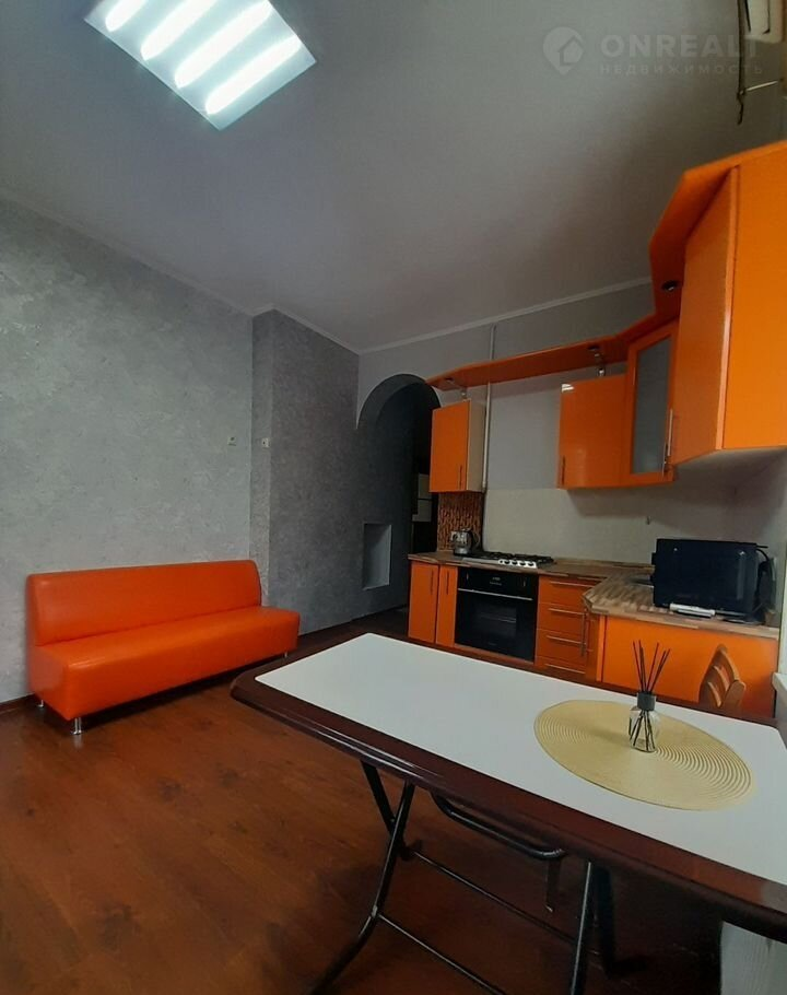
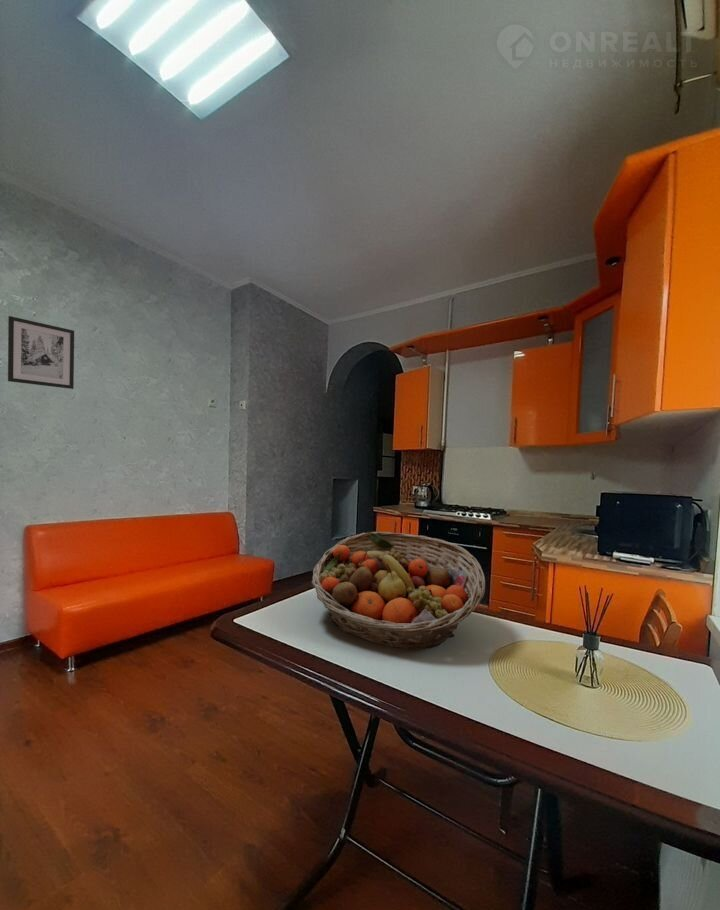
+ wall art (42, 354)
+ fruit basket (394, 583)
